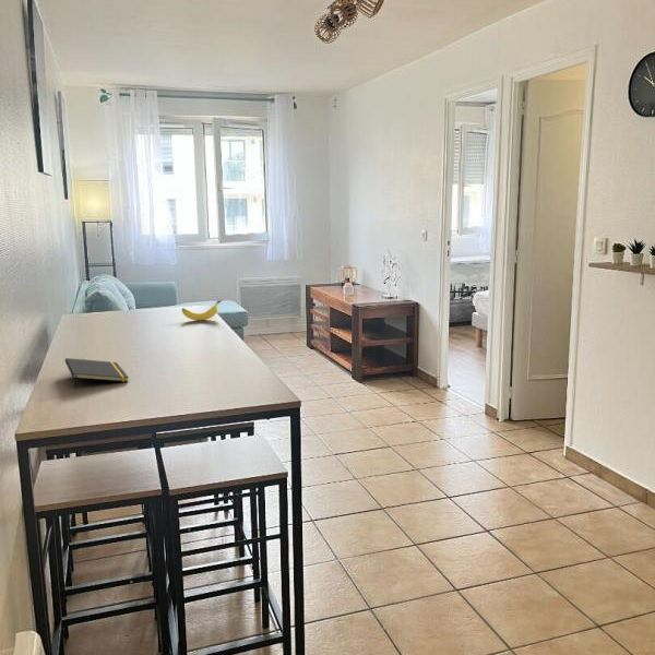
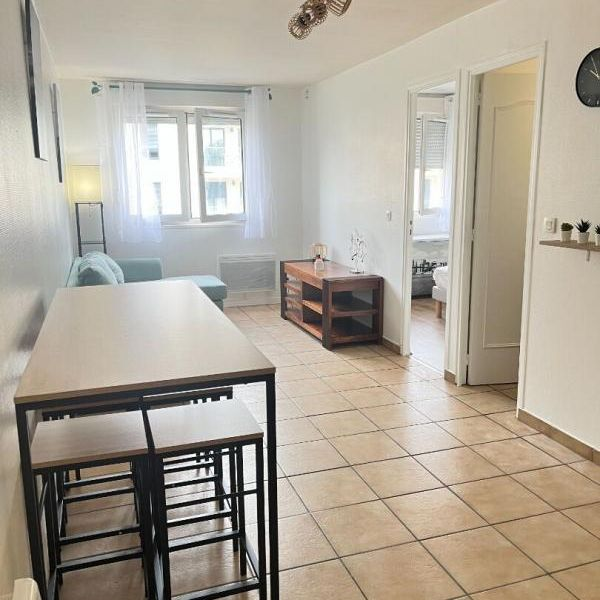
- notepad (96, 369)
- banana (203, 312)
